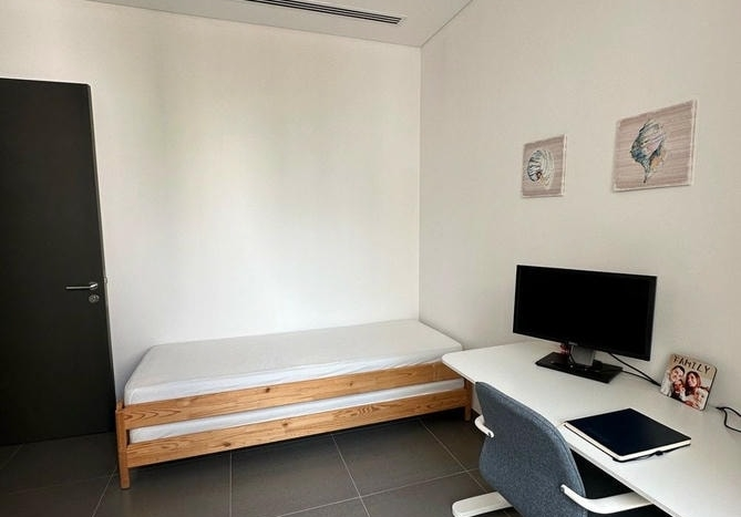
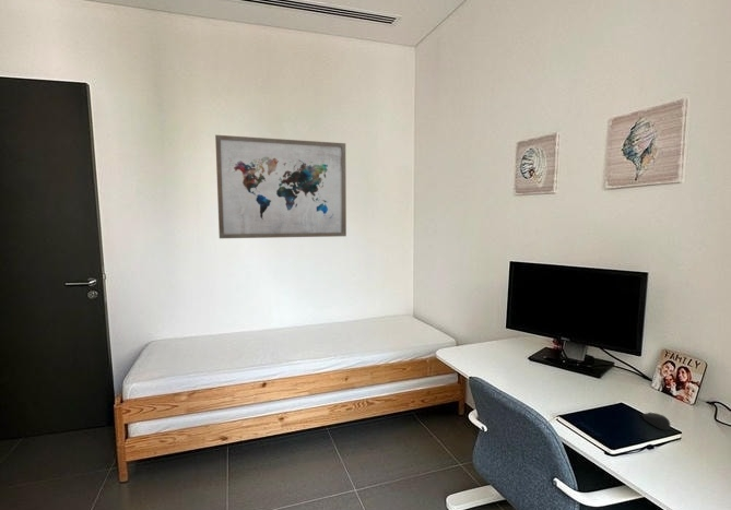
+ wall art (284, 189)
+ computer mouse (656, 418)
